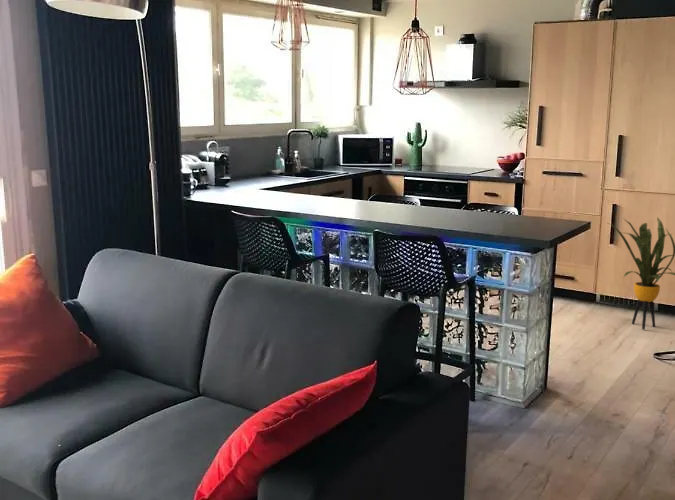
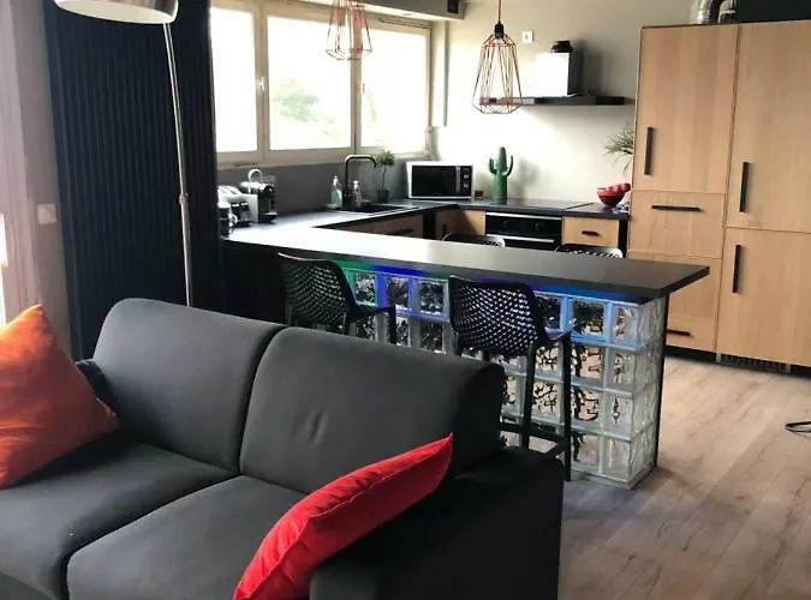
- house plant (642, 272)
